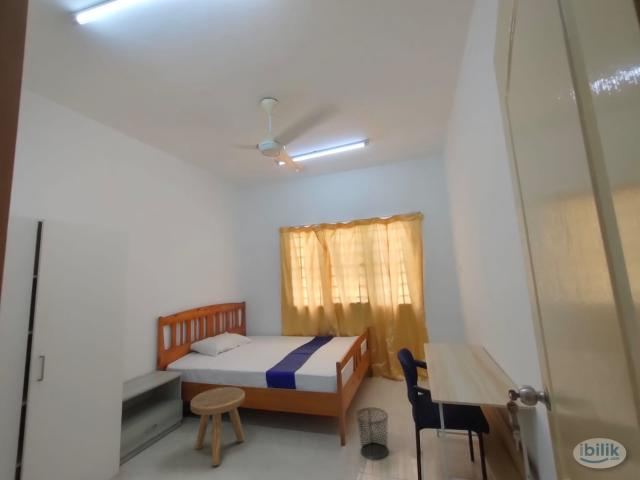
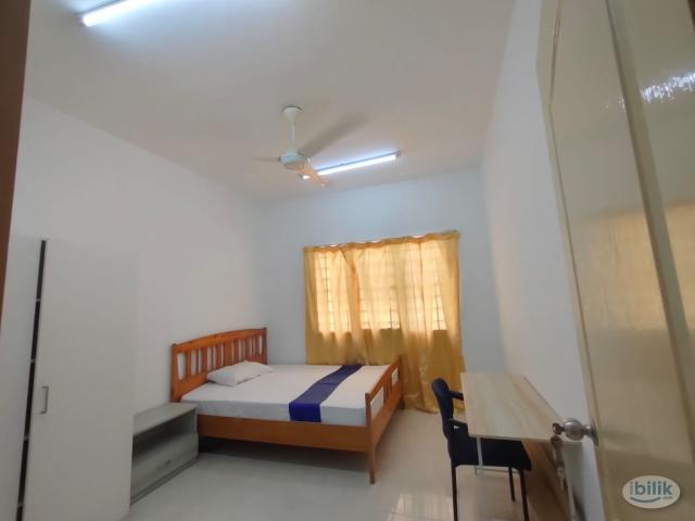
- waste bin (373, 432)
- stool (218, 423)
